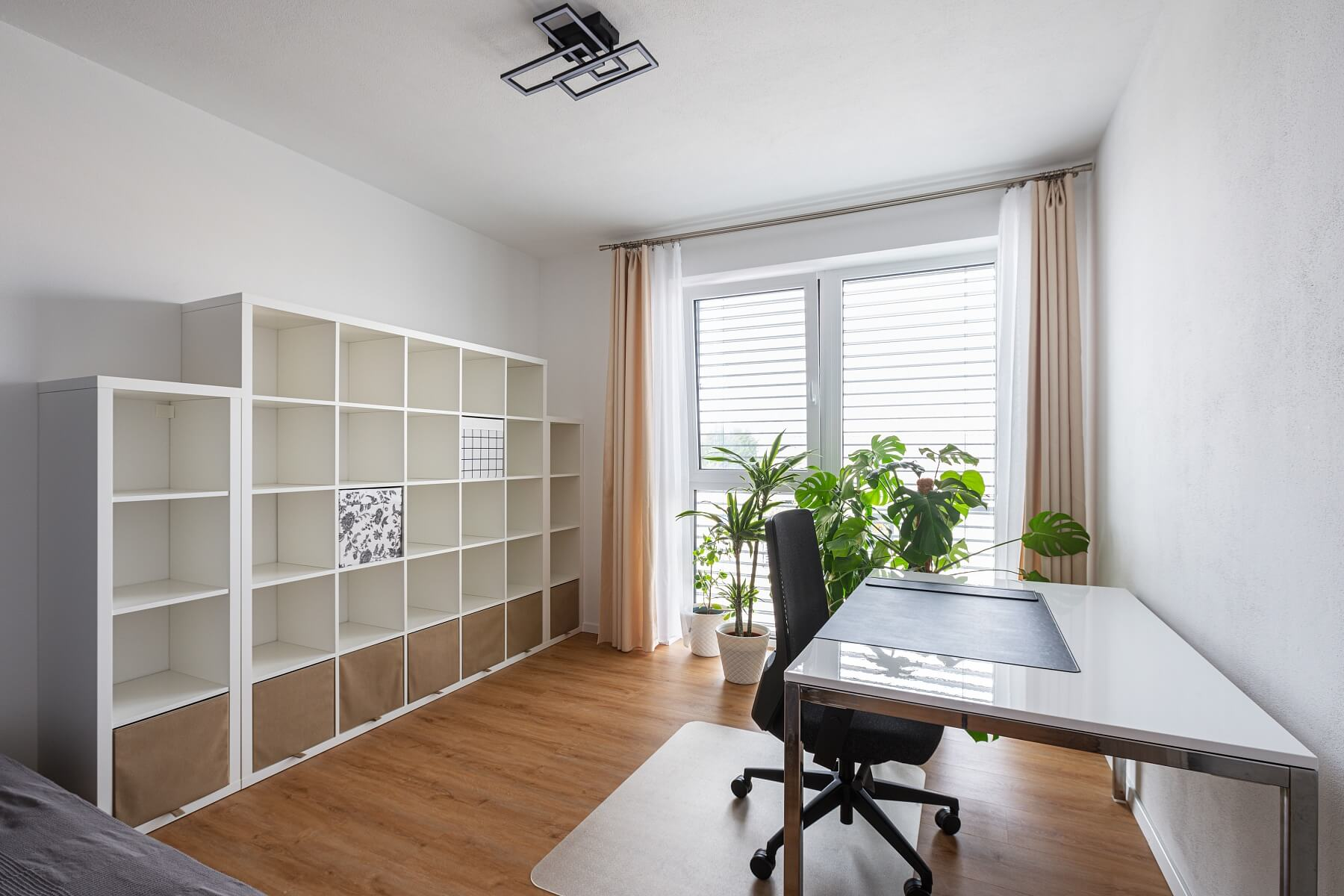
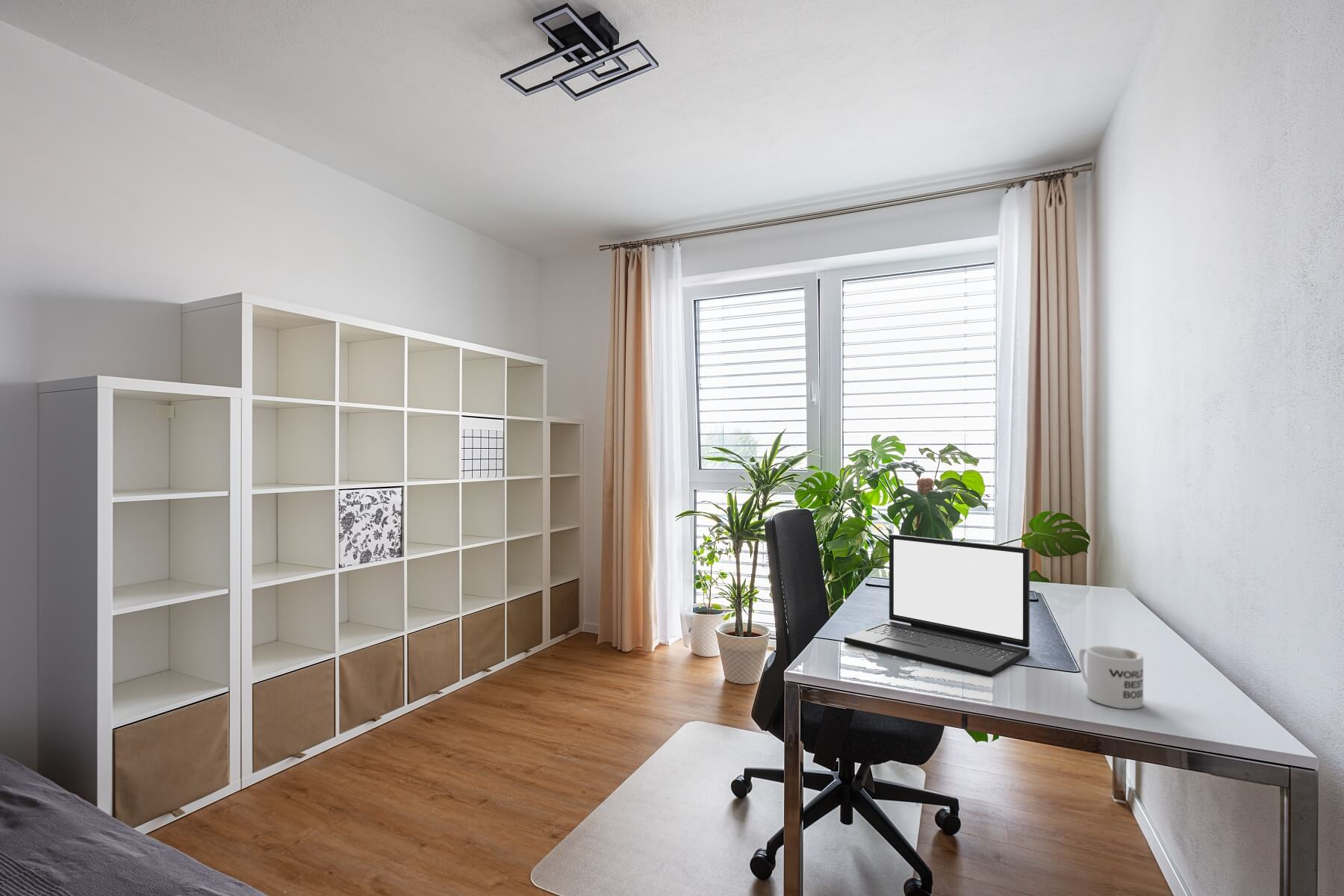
+ laptop (934, 597)
+ mug (1107, 673)
